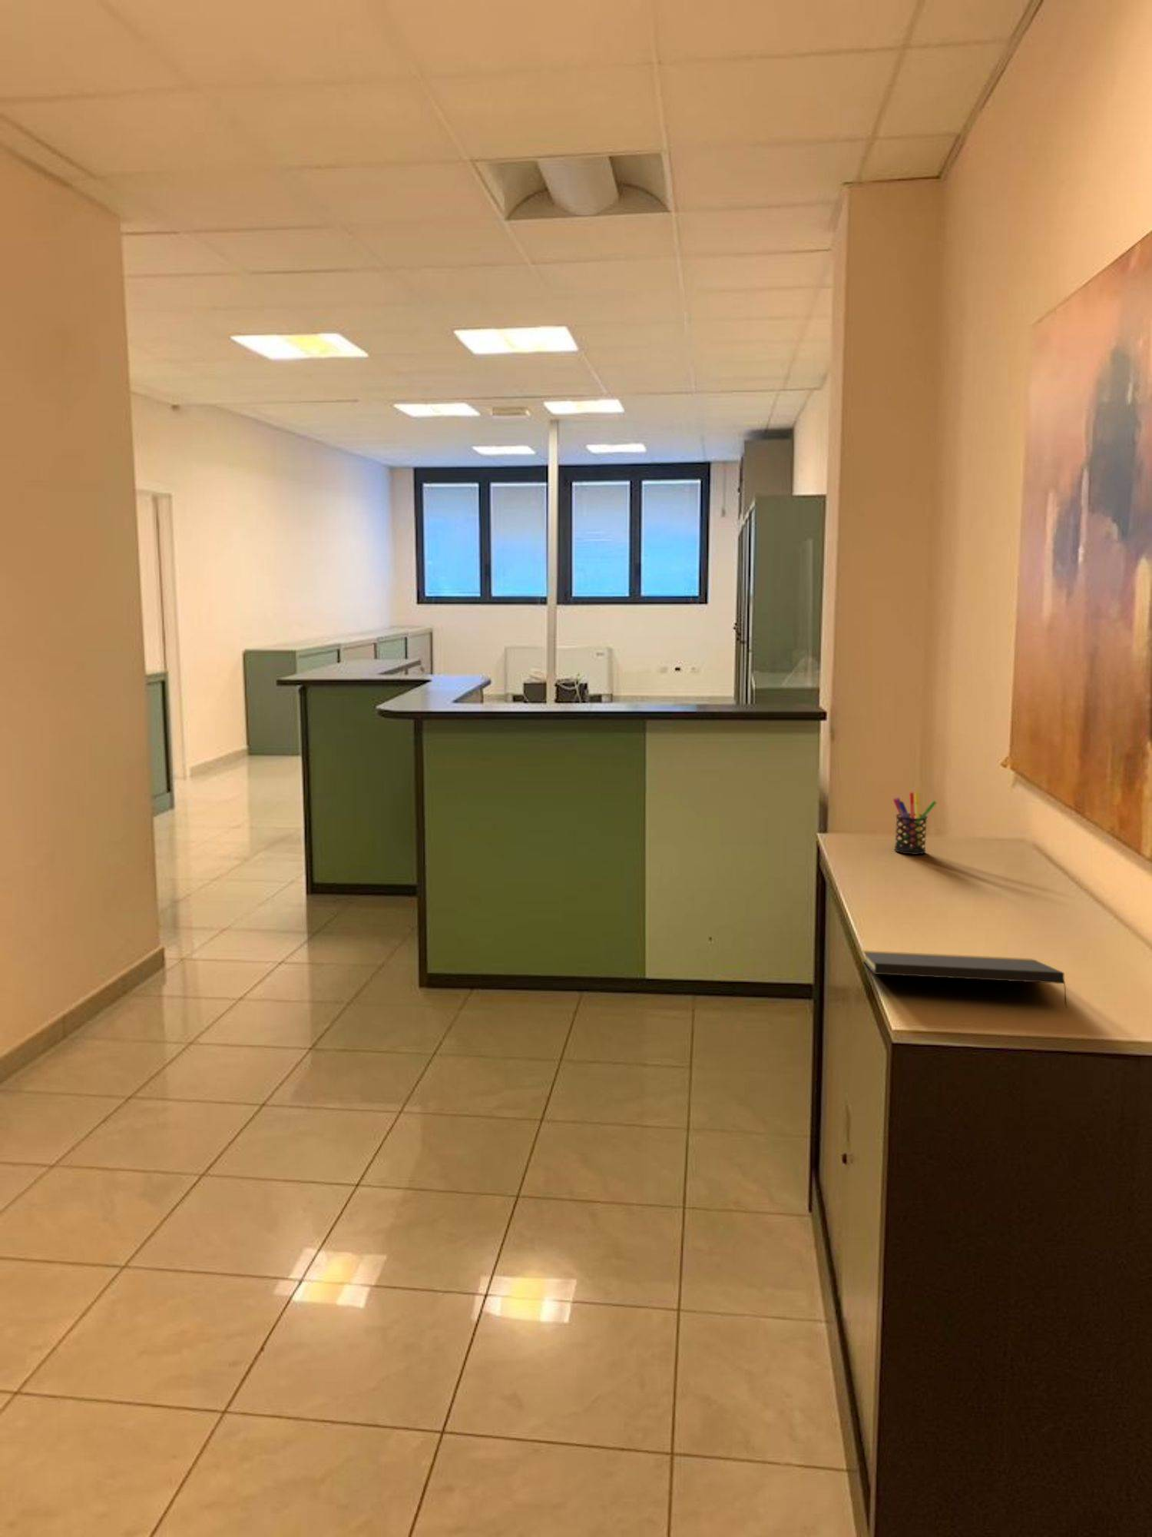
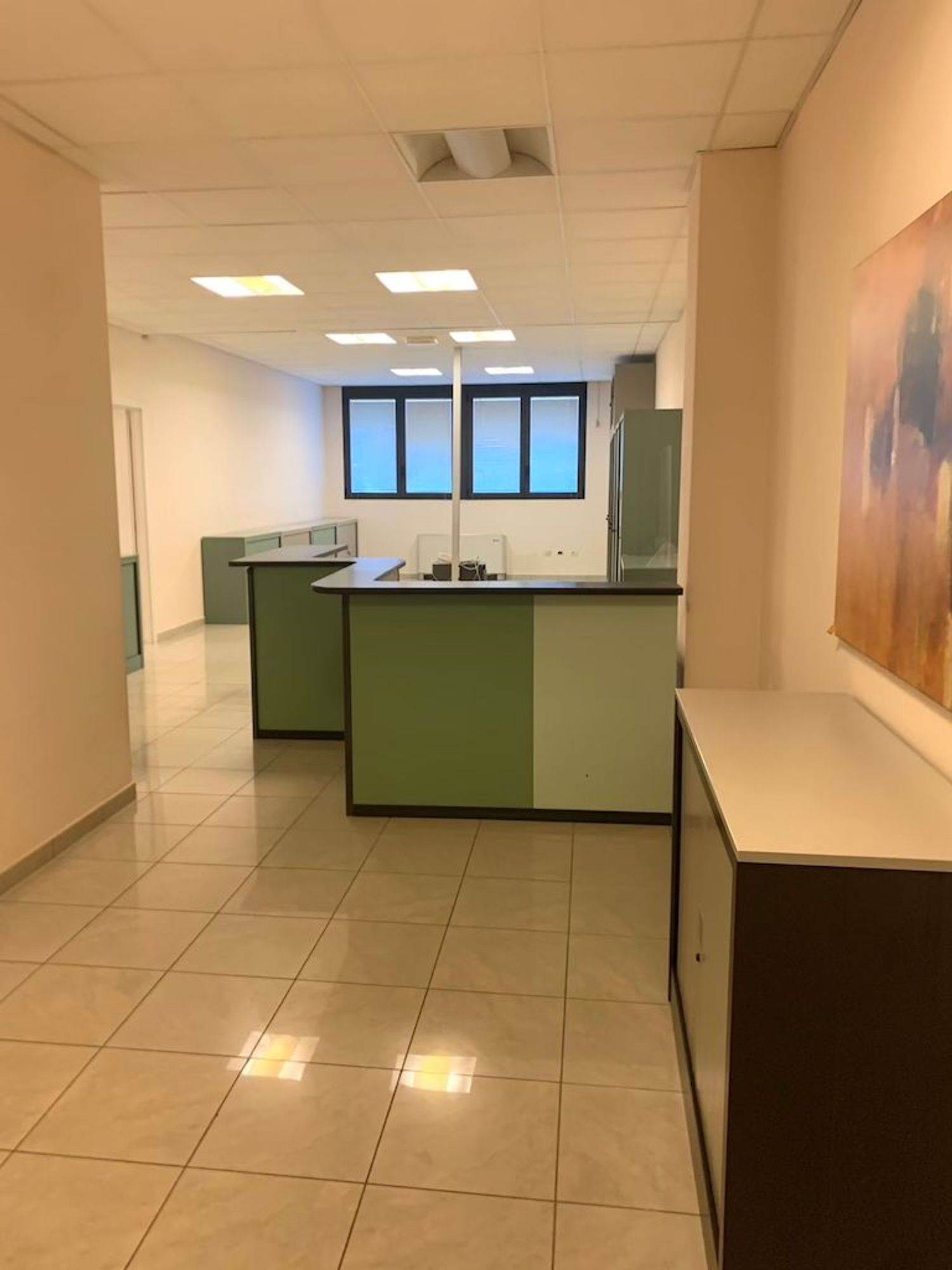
- pen holder (915, 821)
- notepad (956, 966)
